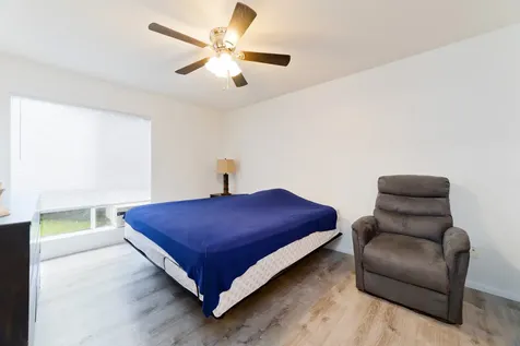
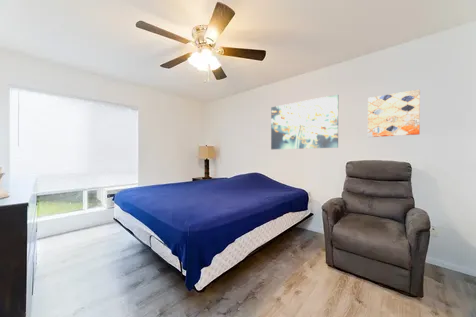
+ wall art (392, 115)
+ wall art (301, 125)
